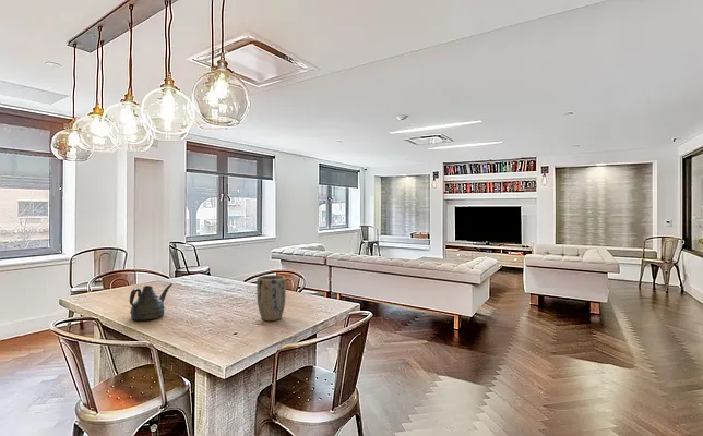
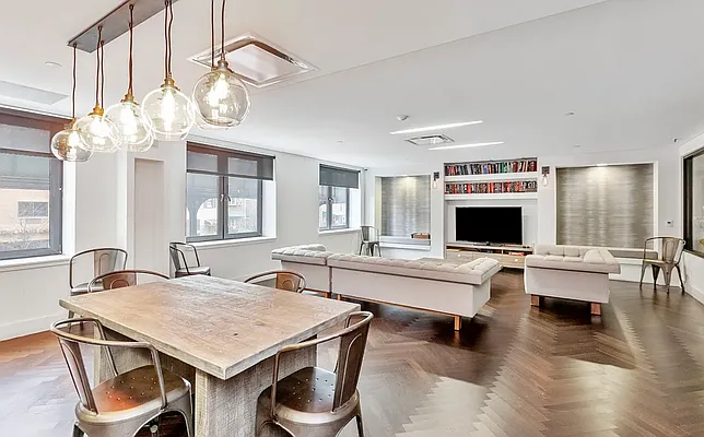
- teapot (153, 300)
- plant pot (271, 298)
